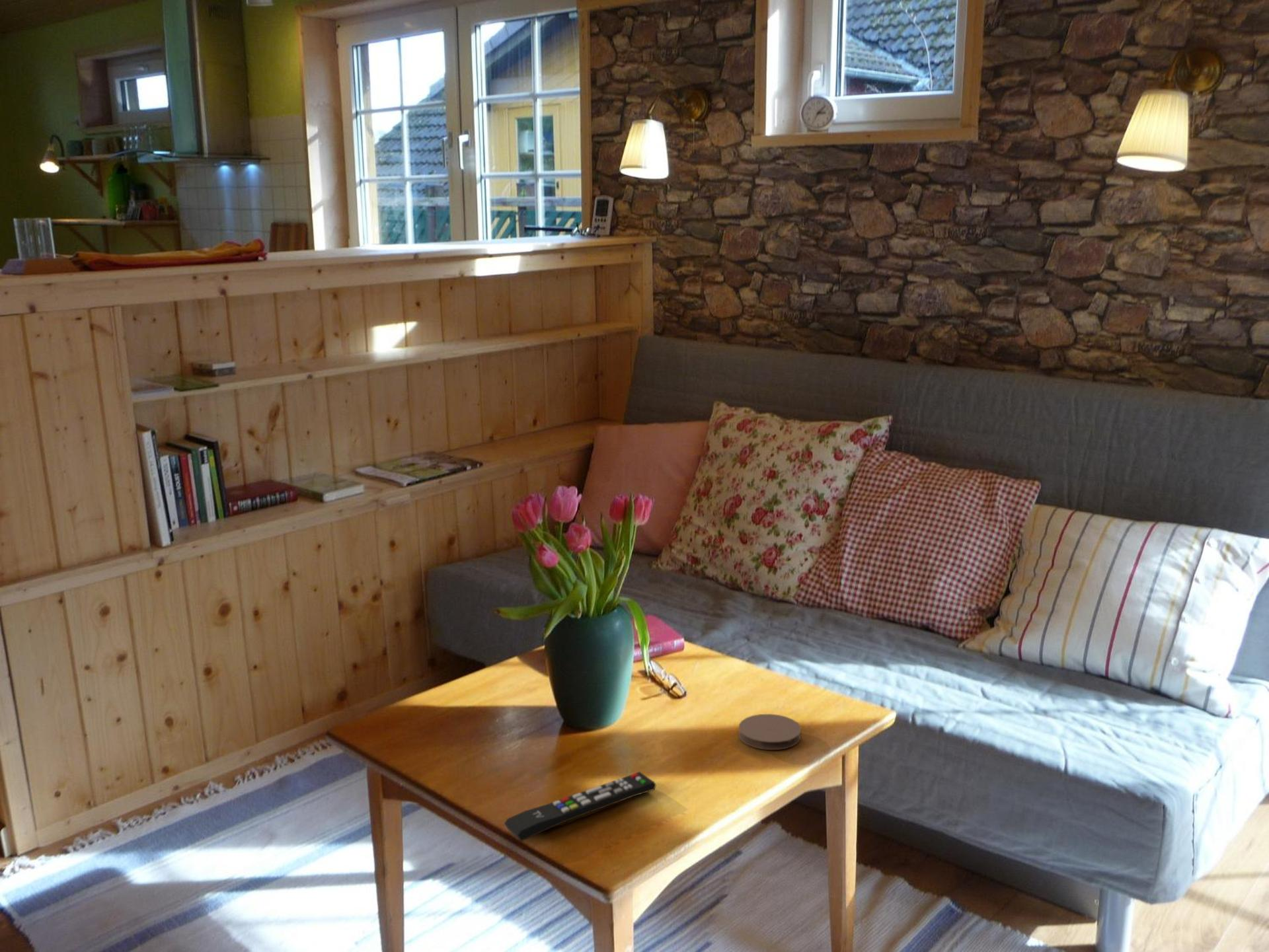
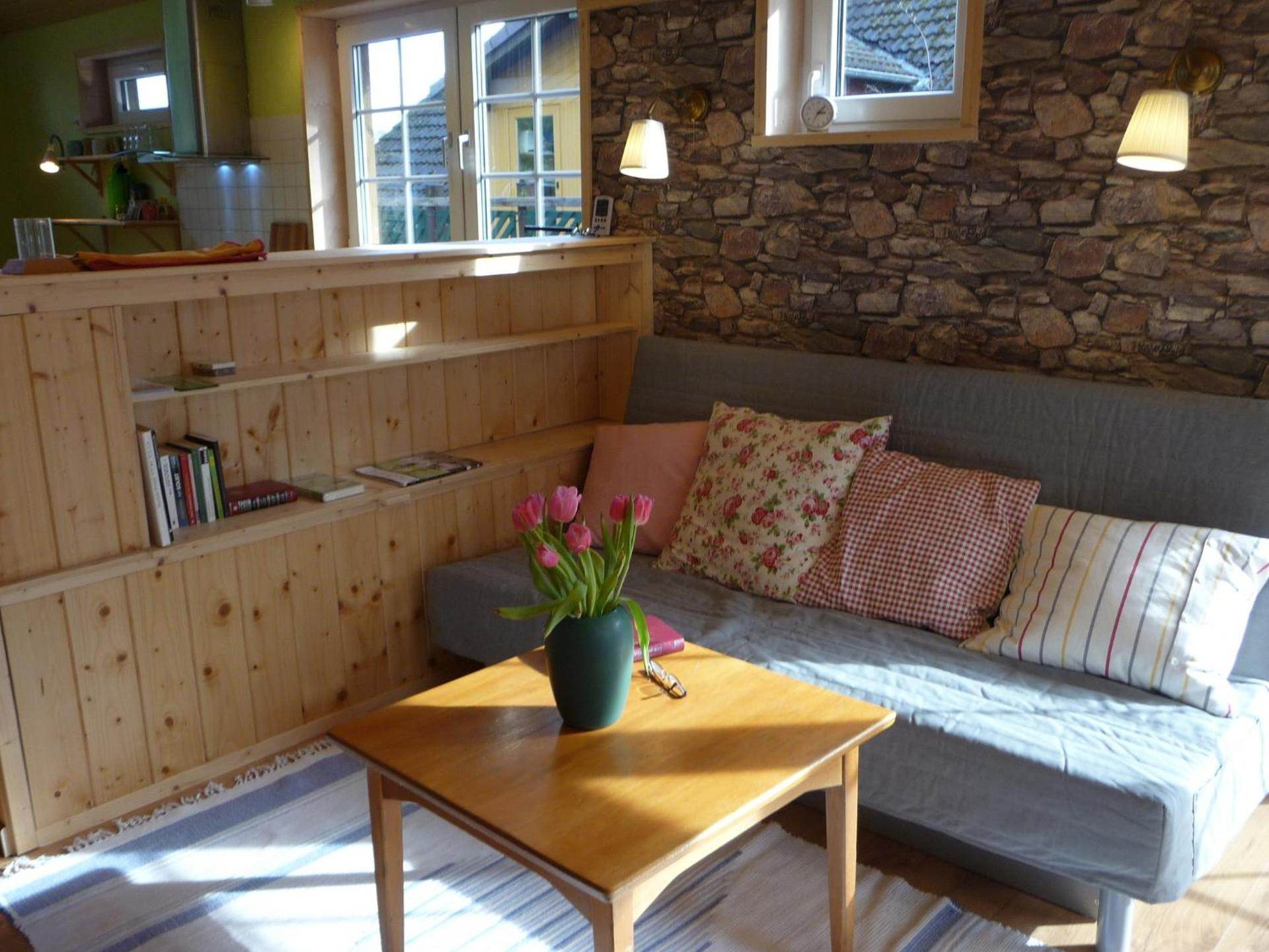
- coaster (769, 731)
- remote control (582, 804)
